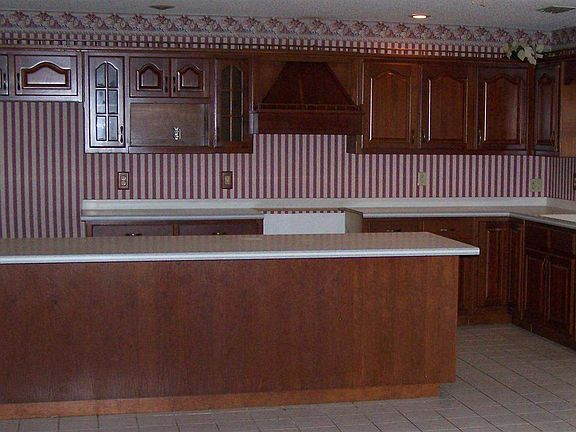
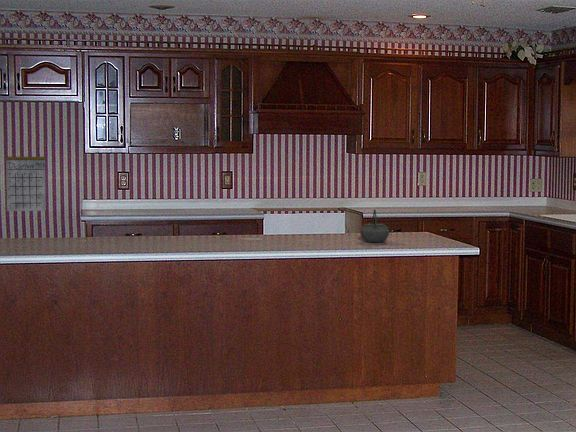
+ kettle (374, 225)
+ calendar (26, 177)
